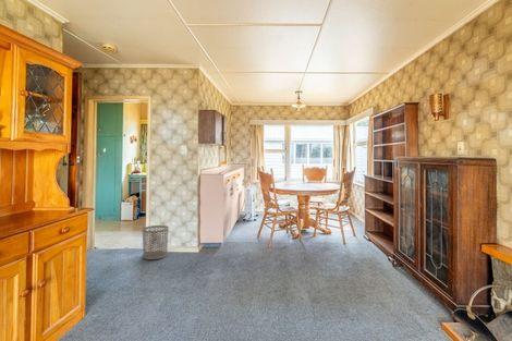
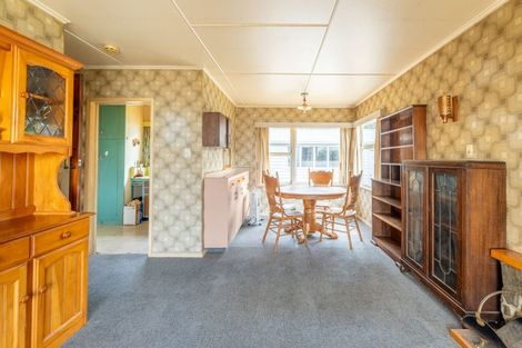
- waste bin (155, 242)
